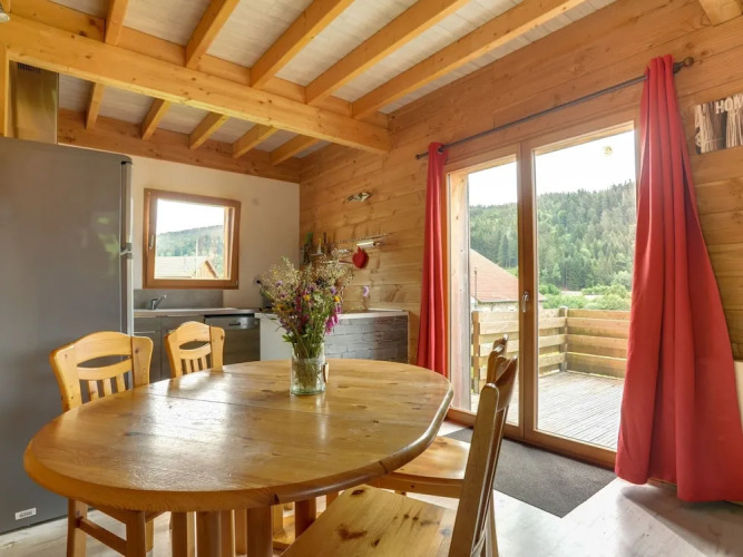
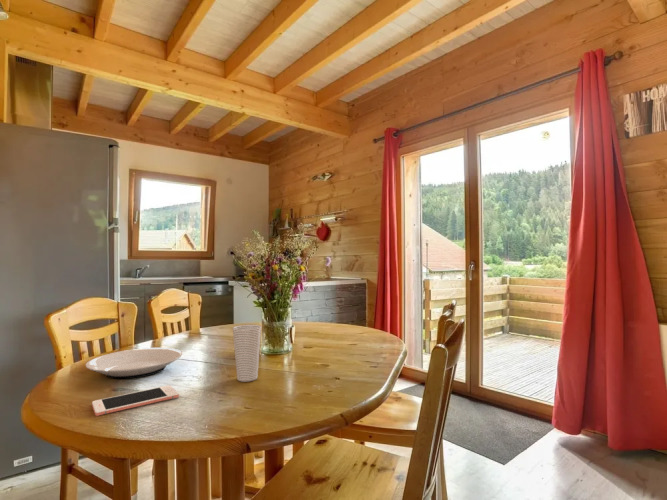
+ plate (136, 364)
+ cell phone (136, 399)
+ cup (247, 352)
